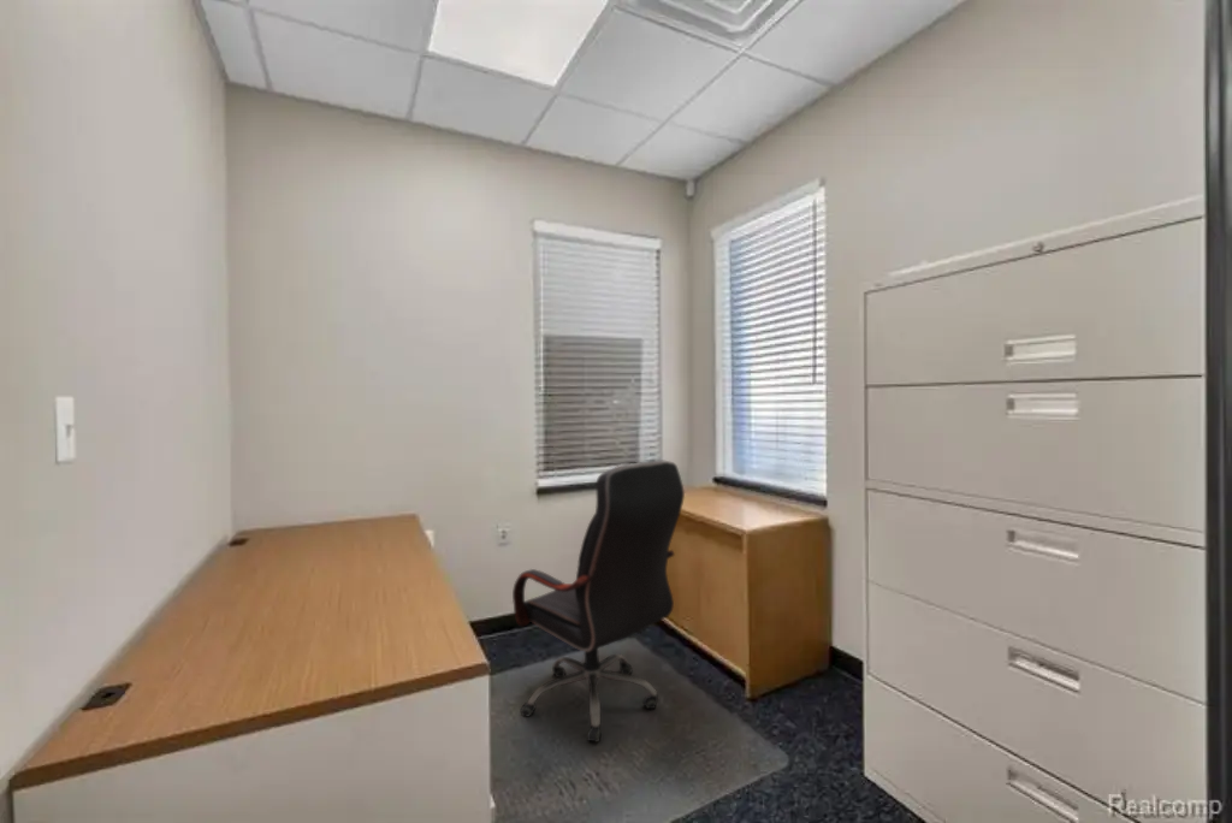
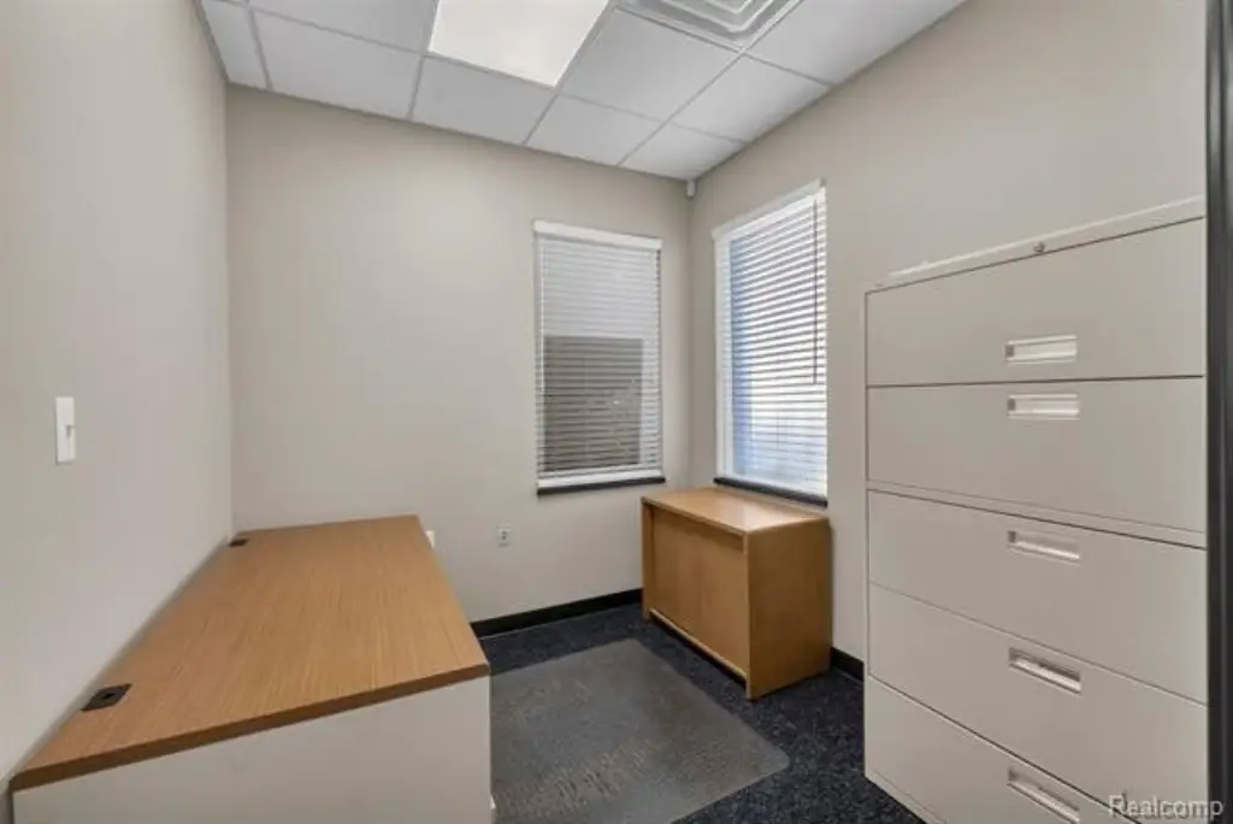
- office chair (596, 580)
